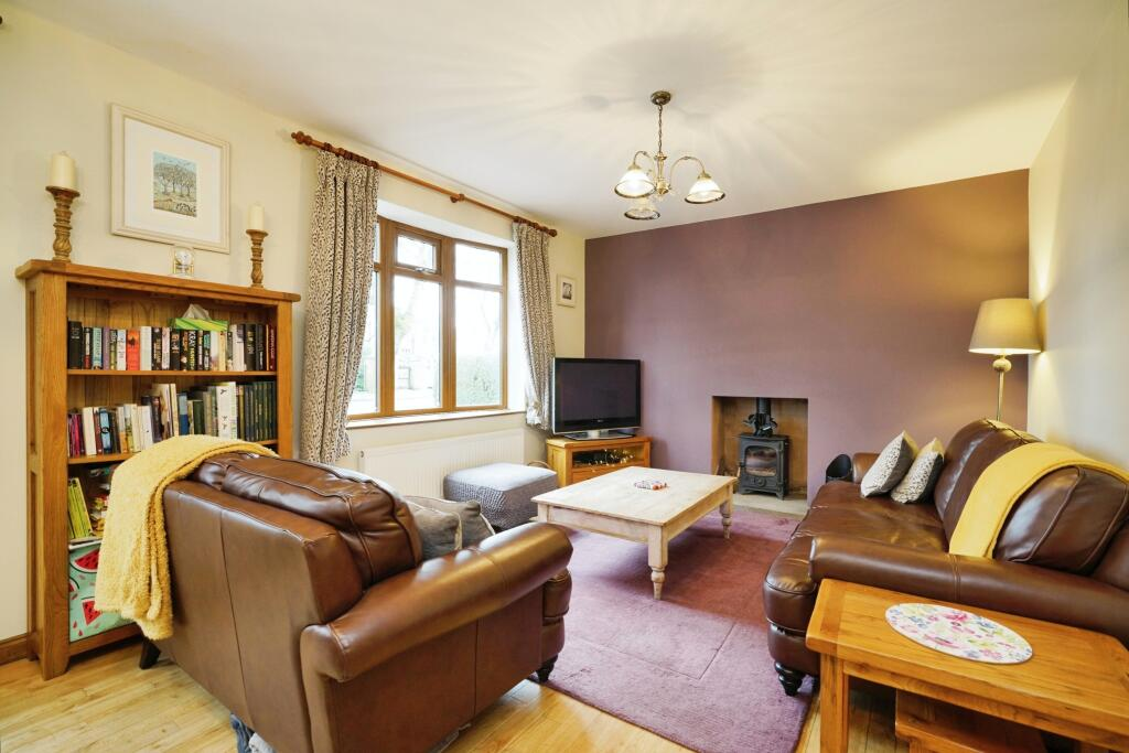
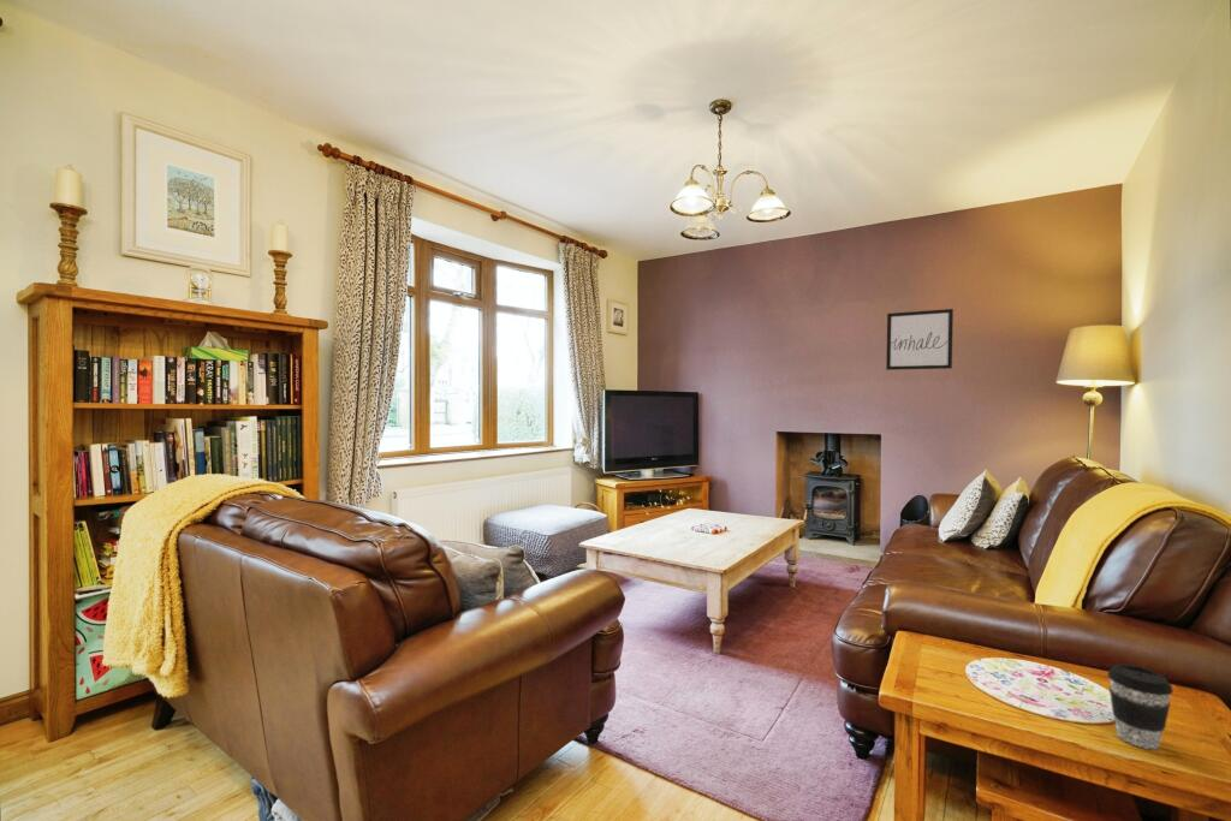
+ wall art (918, 340)
+ coffee cup (1138, 706)
